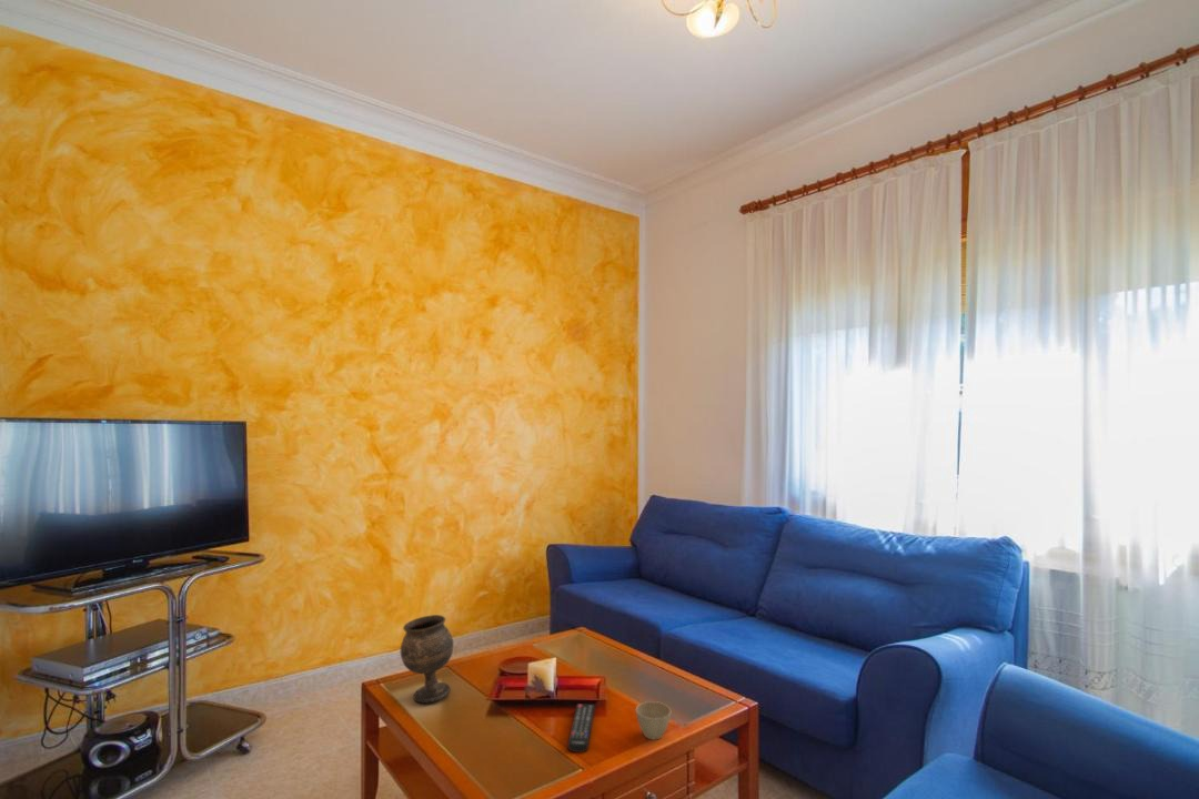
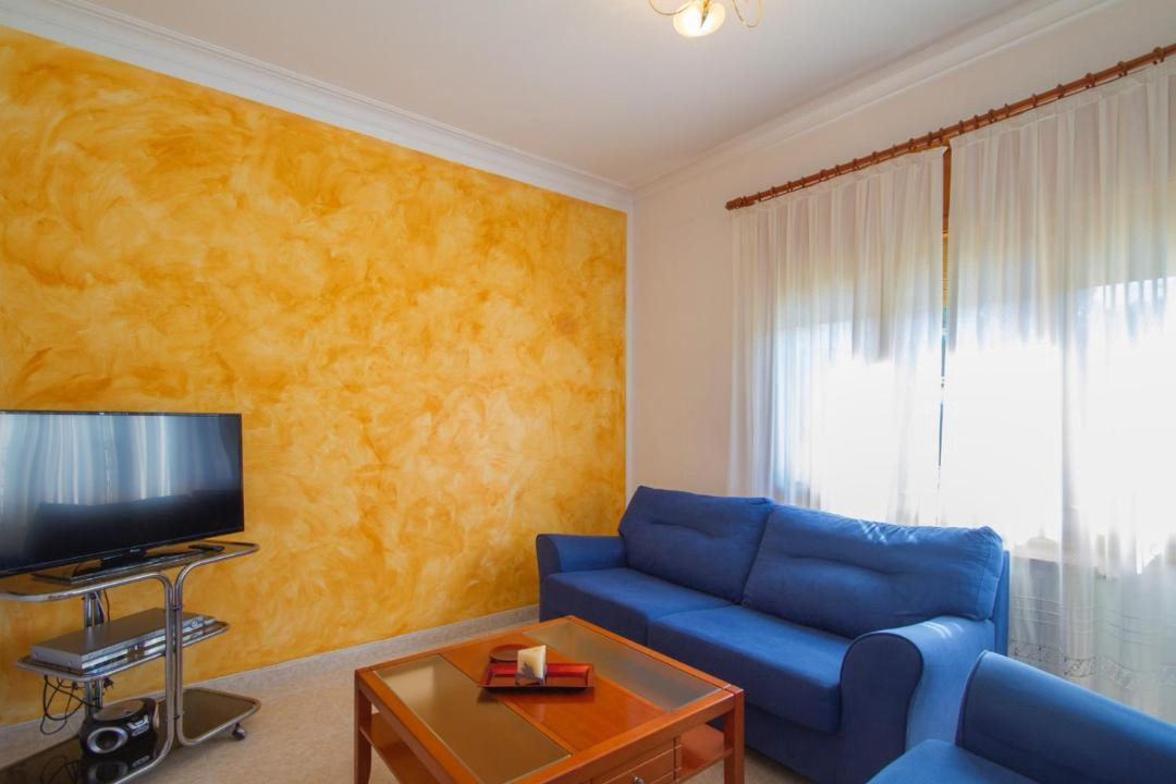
- goblet (426, 658)
- remote control (582, 726)
- flower pot (653, 721)
